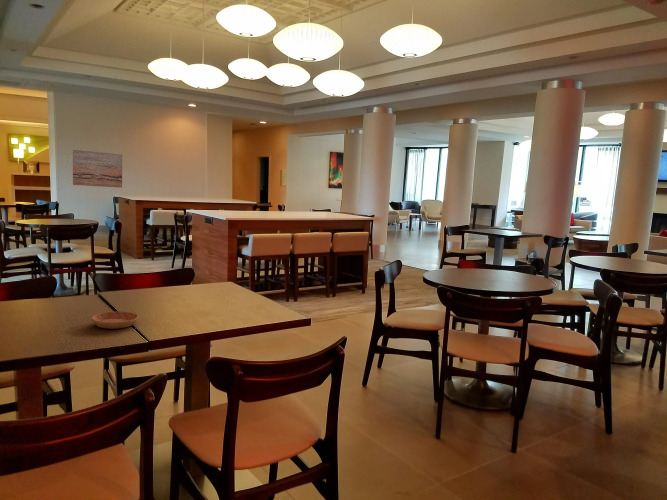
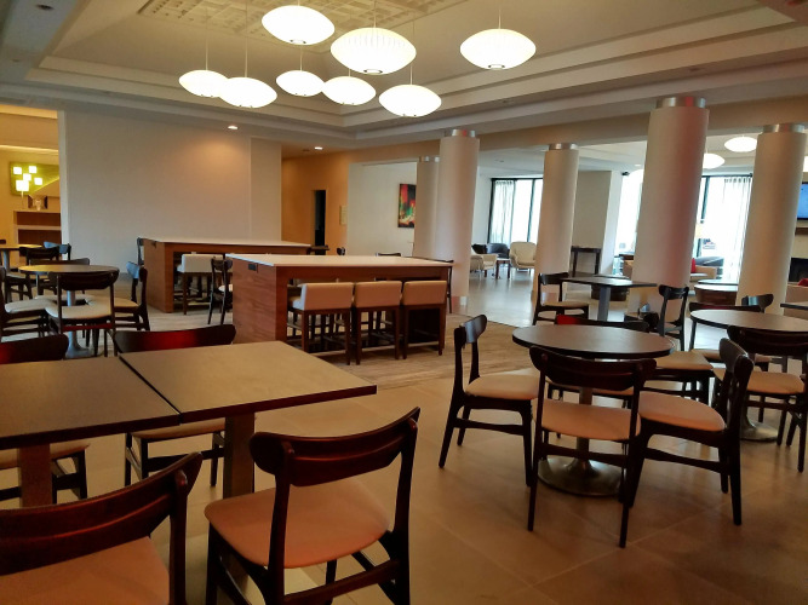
- saucer (115, 320)
- wall art (98, 169)
